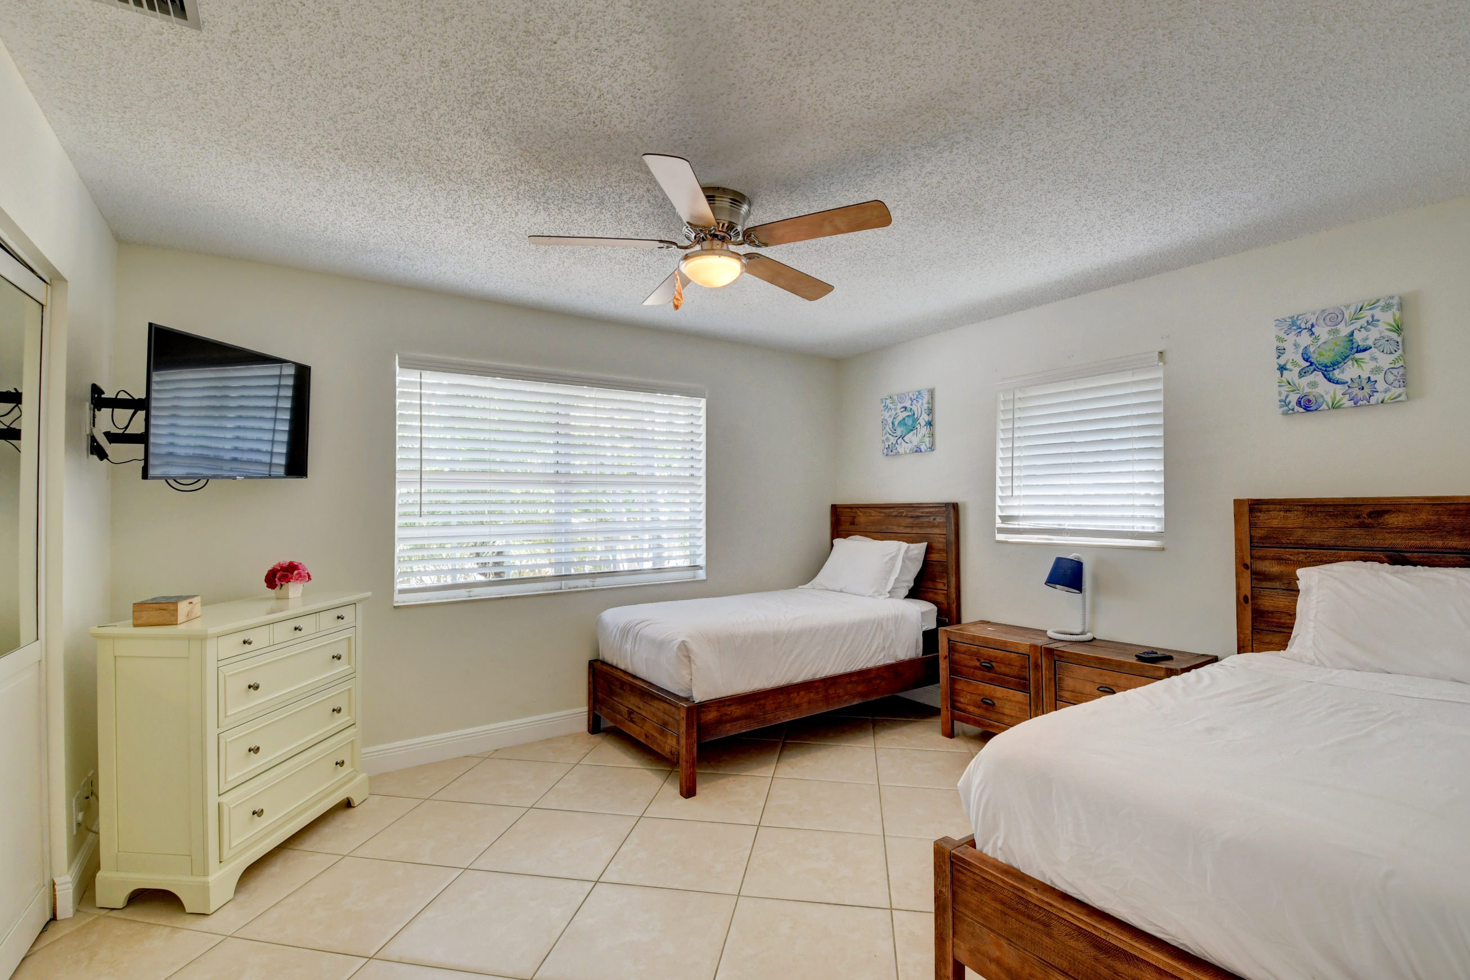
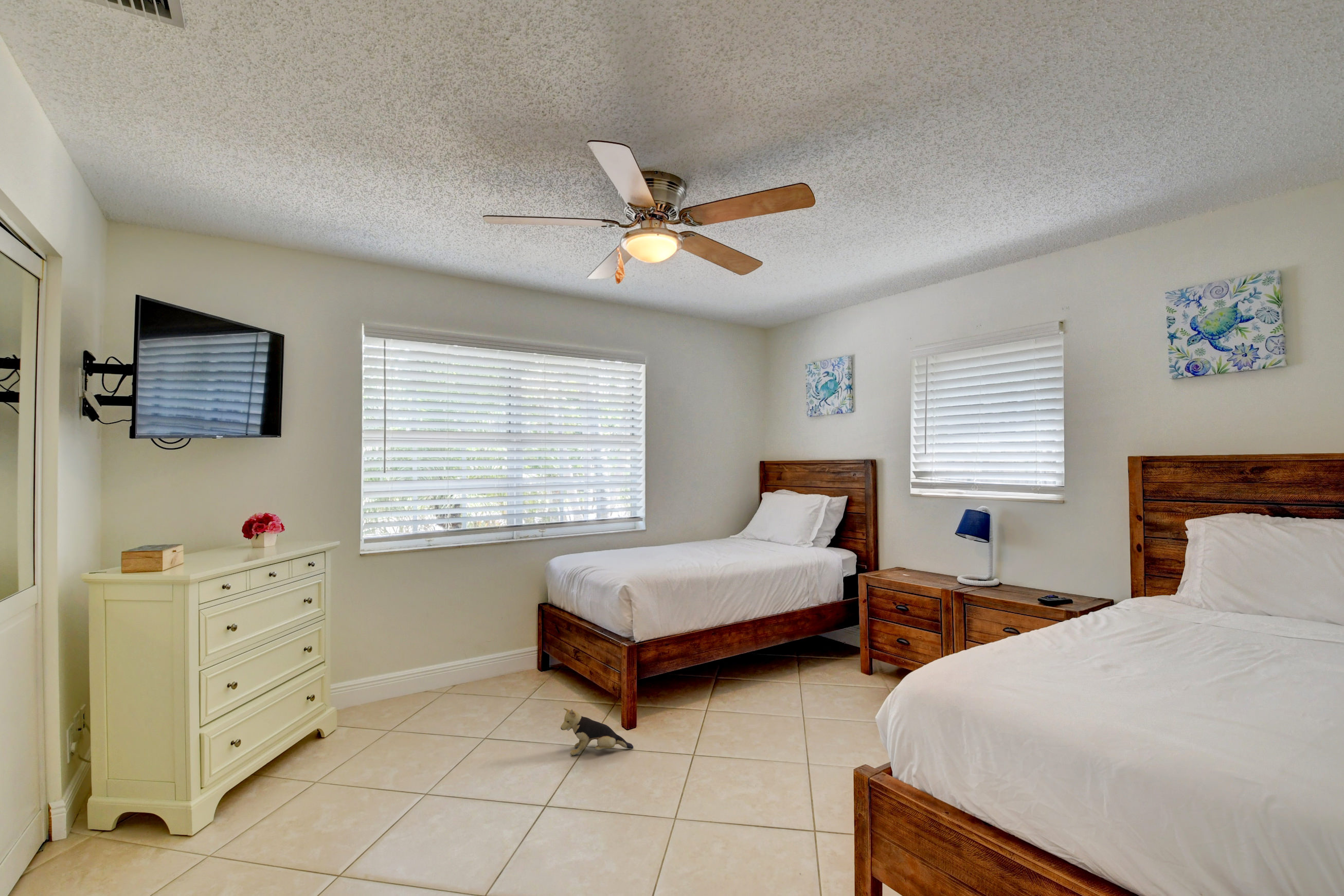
+ plush toy (597, 727)
